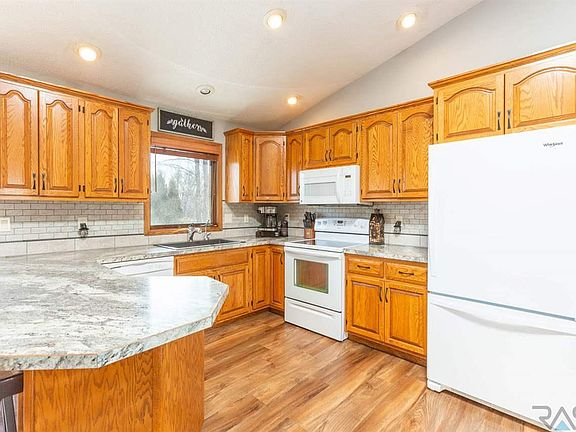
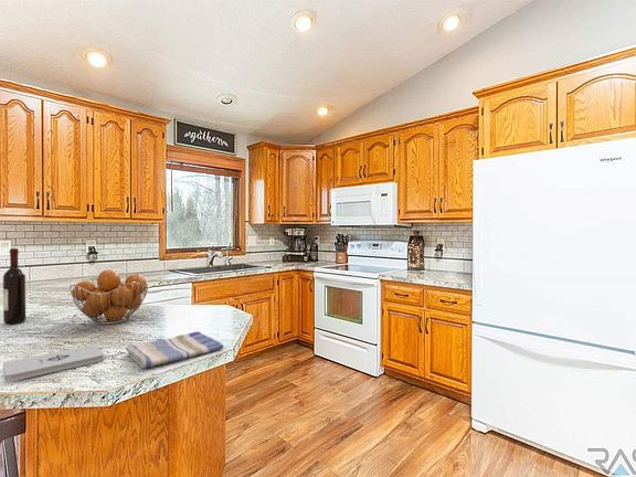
+ notepad (55, 361)
+ fruit basket (112, 295)
+ dish towel (174, 347)
+ wine bottle (14, 285)
